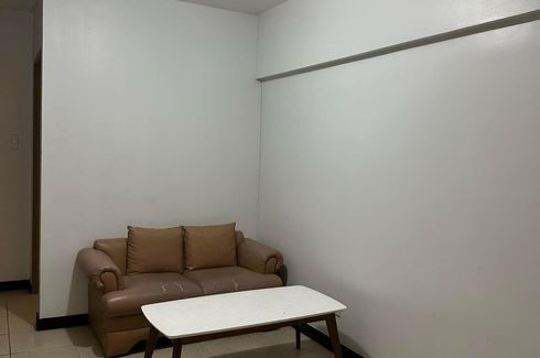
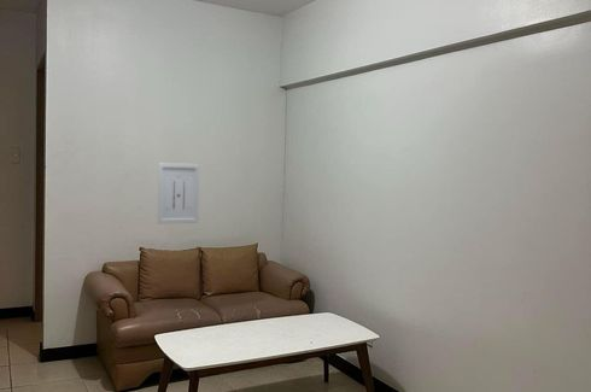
+ wall art (179, 193)
